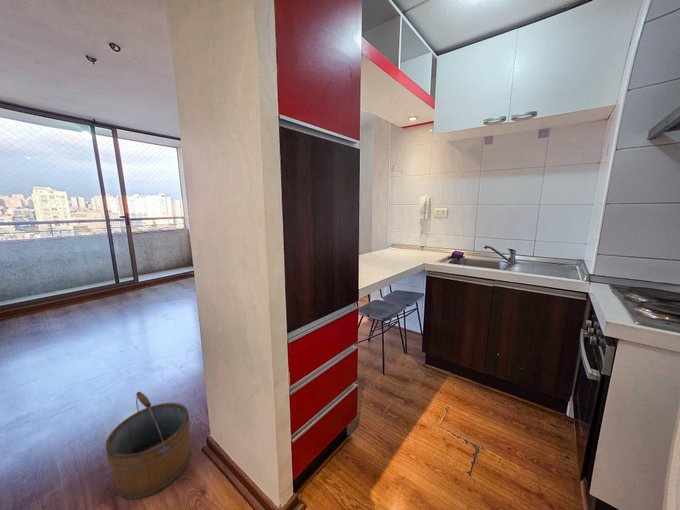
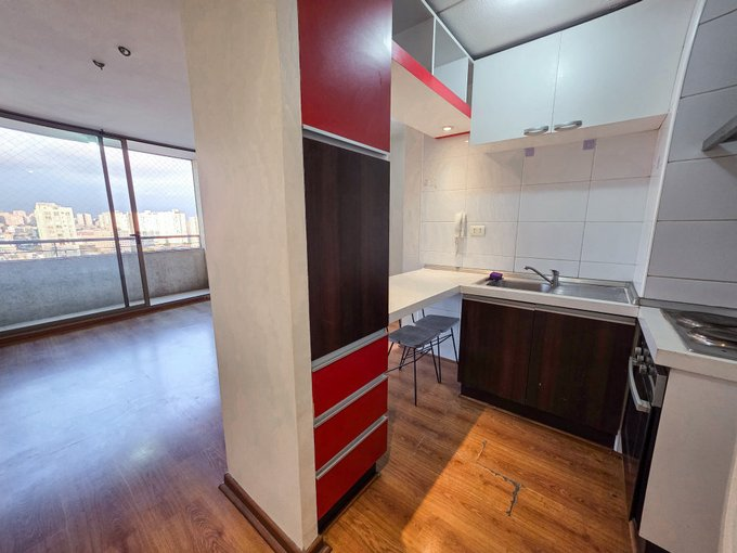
- bucket (150, 432)
